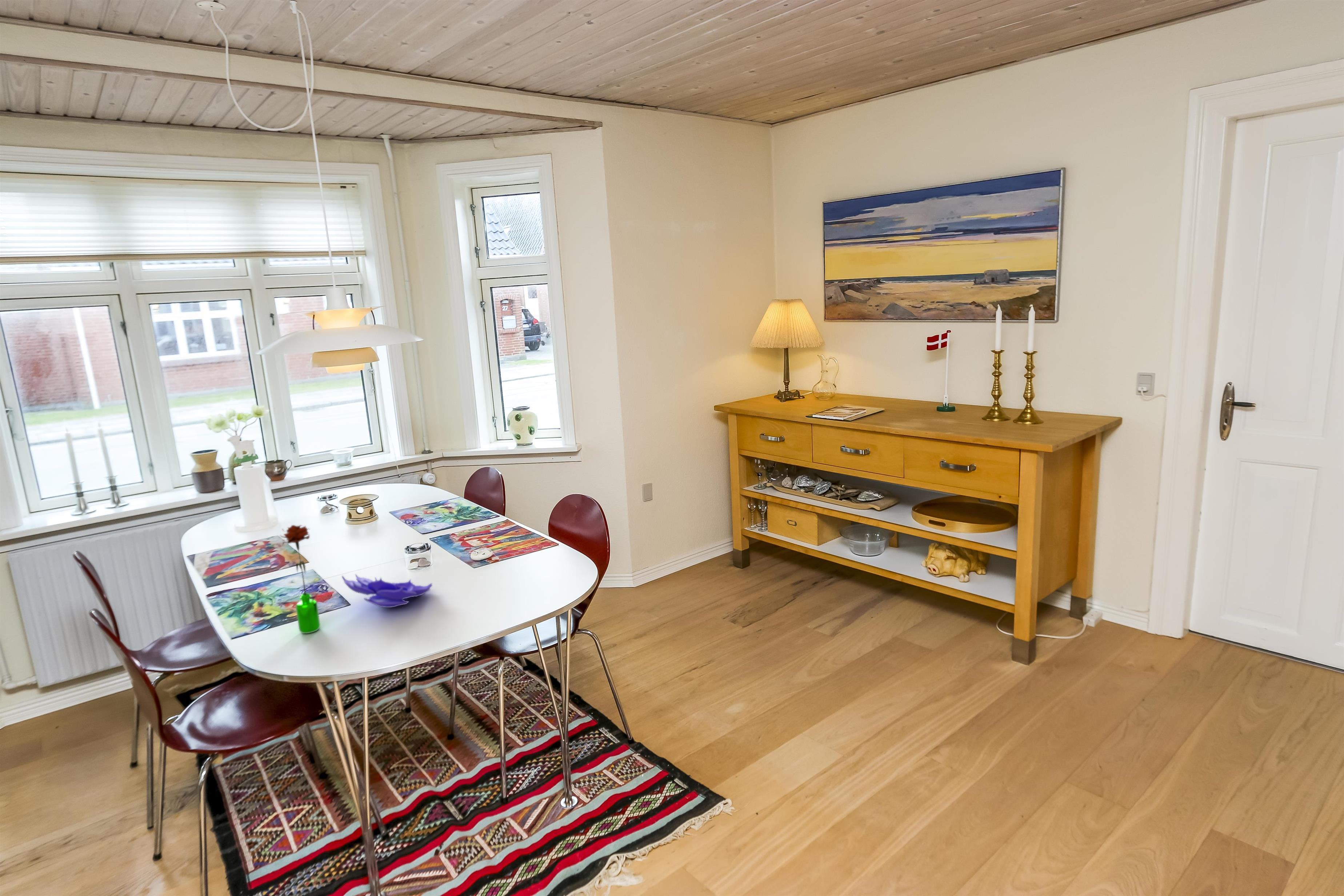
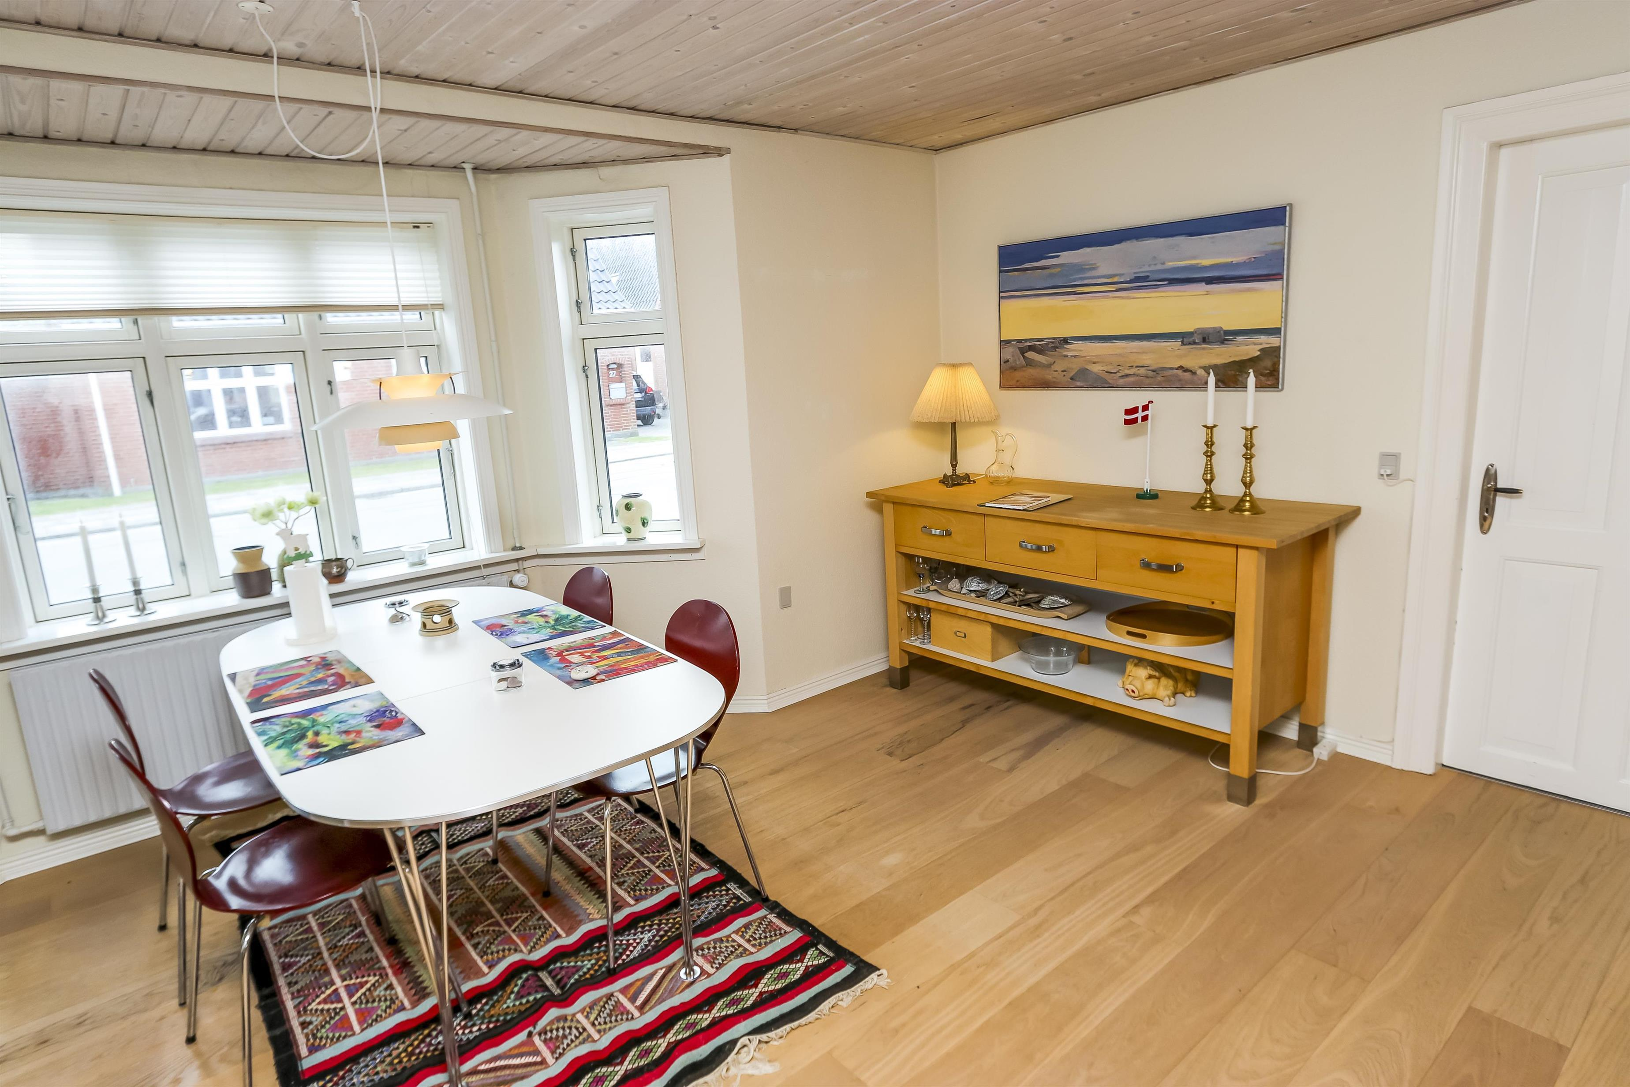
- decorative bowl (393, 585)
- flower (303, 578)
